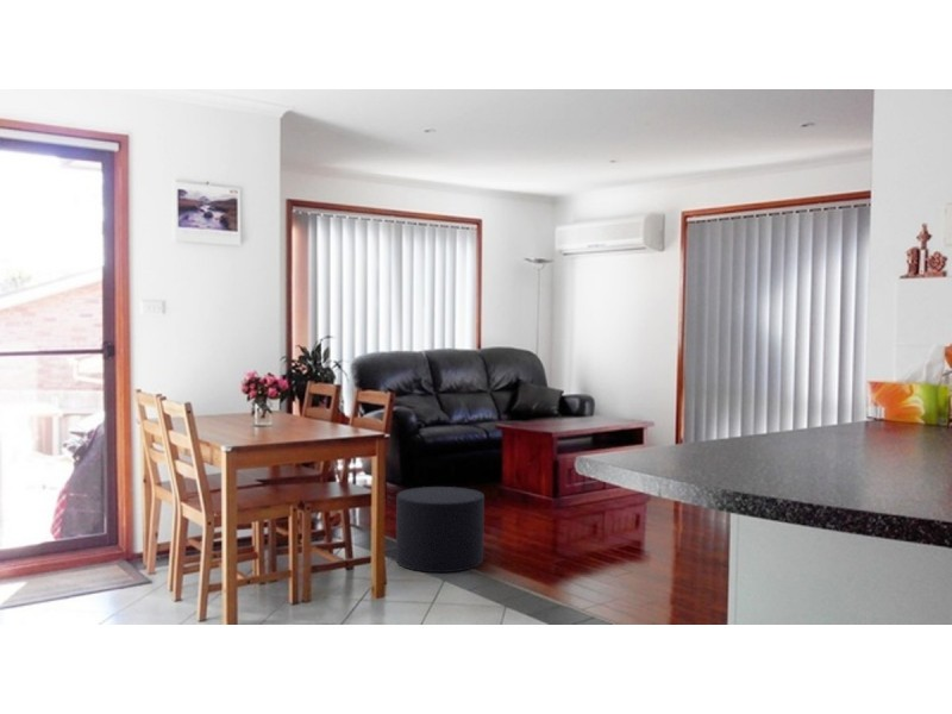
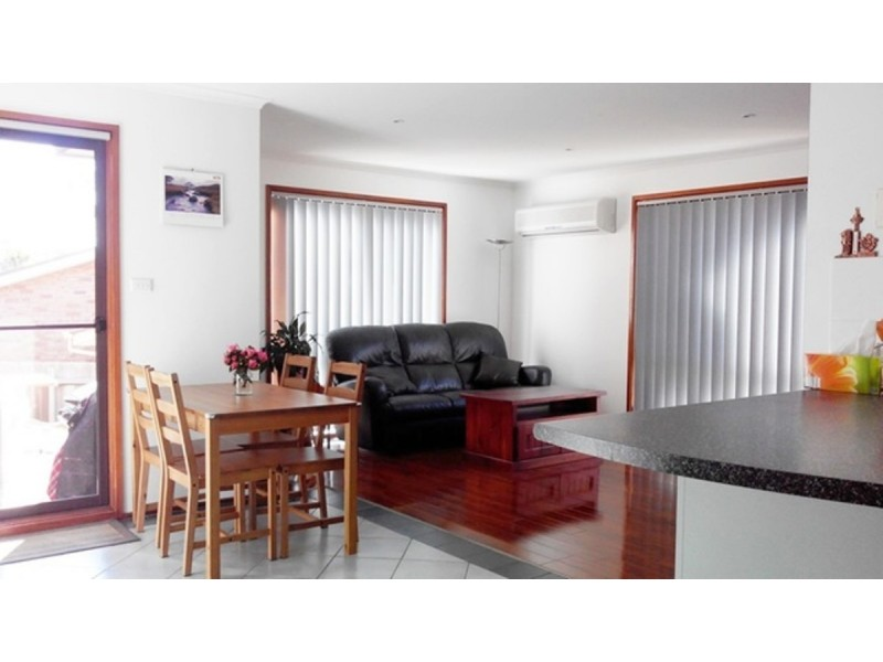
- stool (439, 527)
